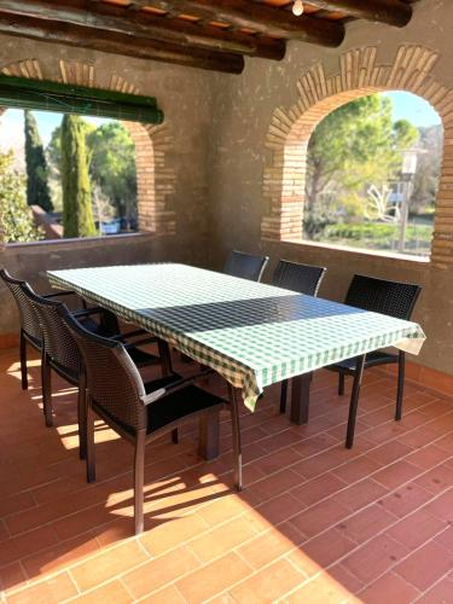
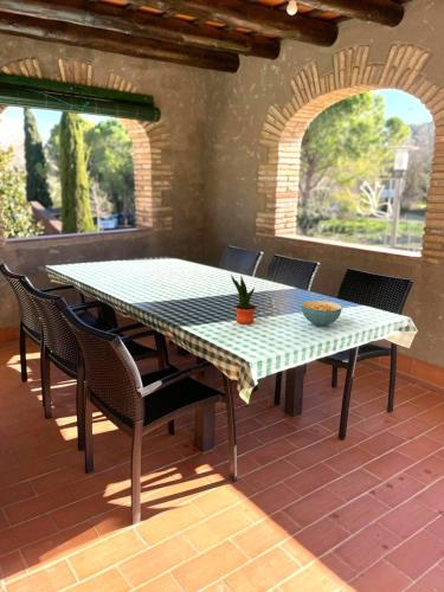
+ cereal bowl (321, 315)
+ potted plant (243, 297)
